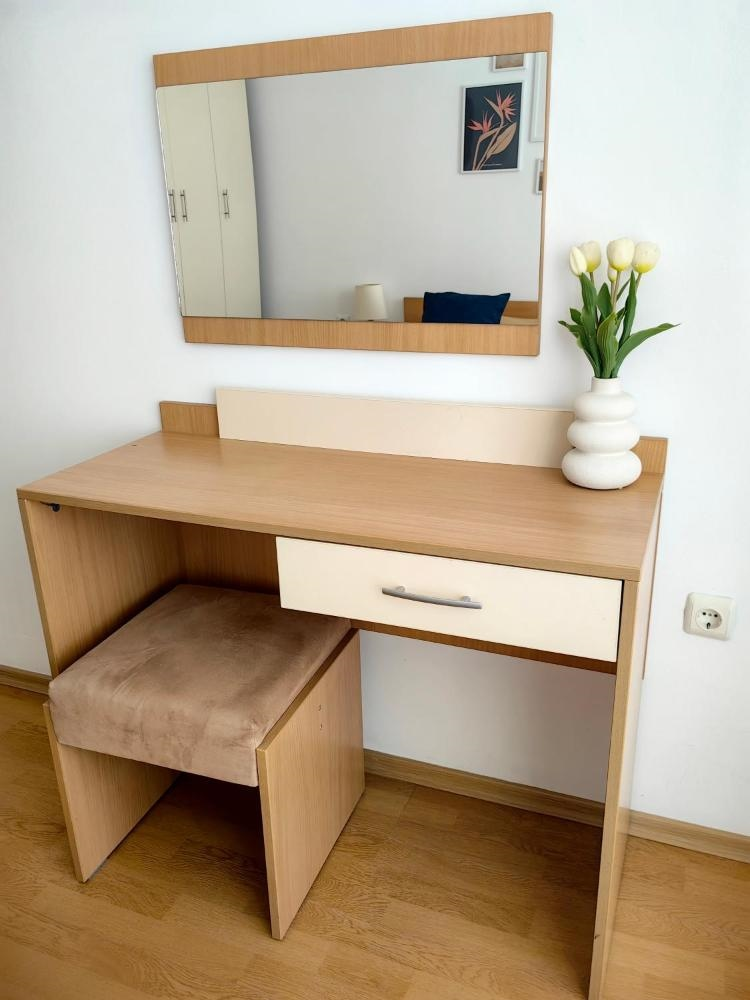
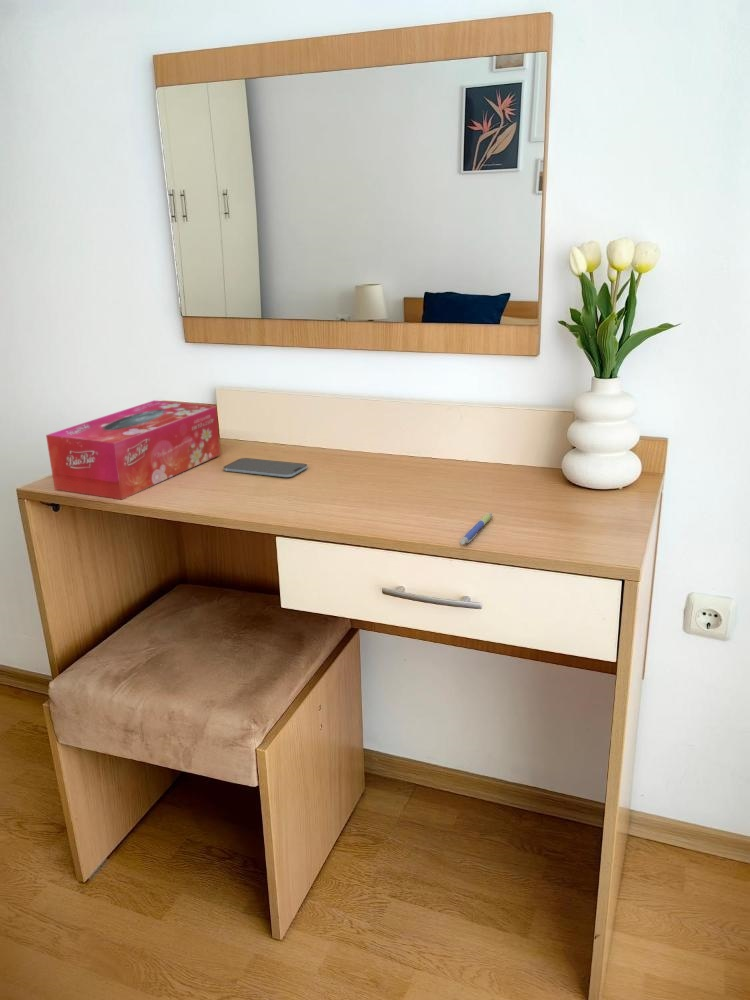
+ smartphone (265, 467)
+ tissue box (139, 445)
+ pen (477, 526)
